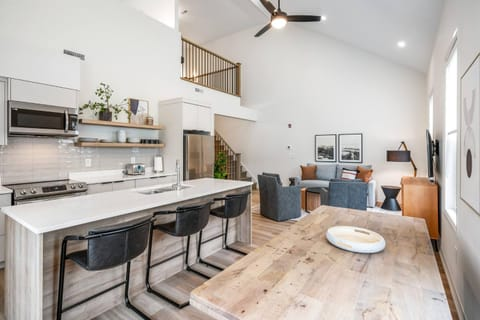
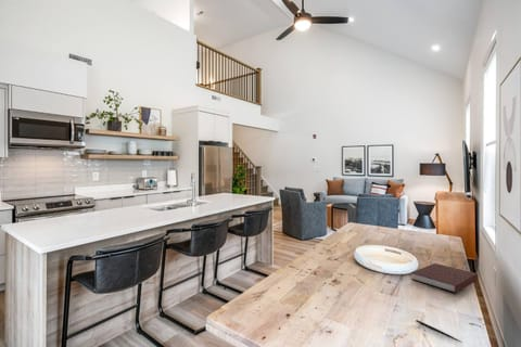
+ notebook (444, 275)
+ pen (437, 330)
